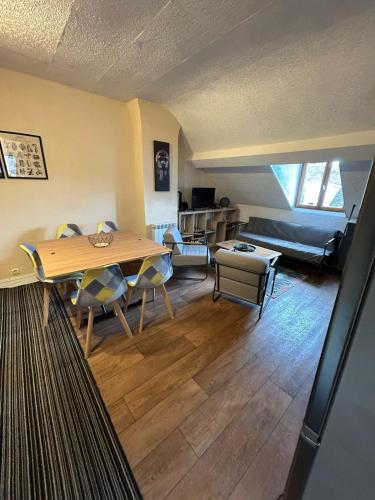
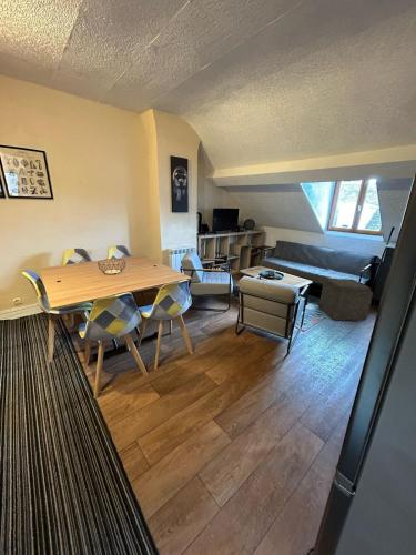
+ ottoman (344, 297)
